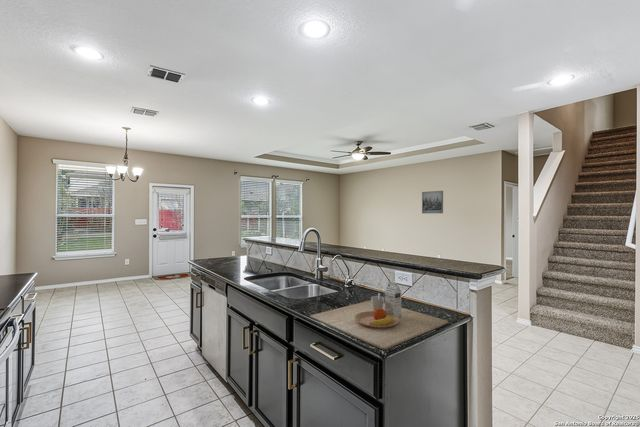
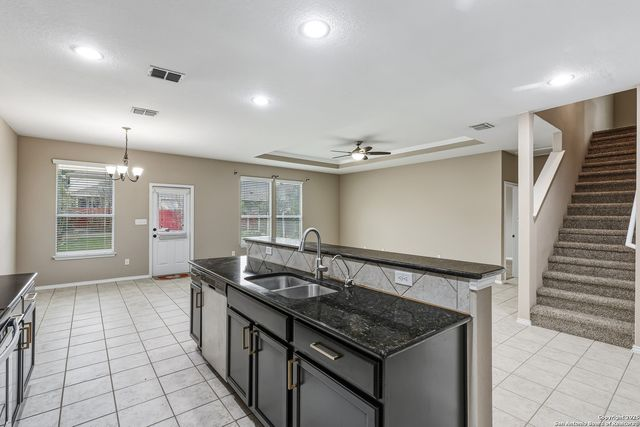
- wall art (432, 202)
- cutting board (377, 302)
